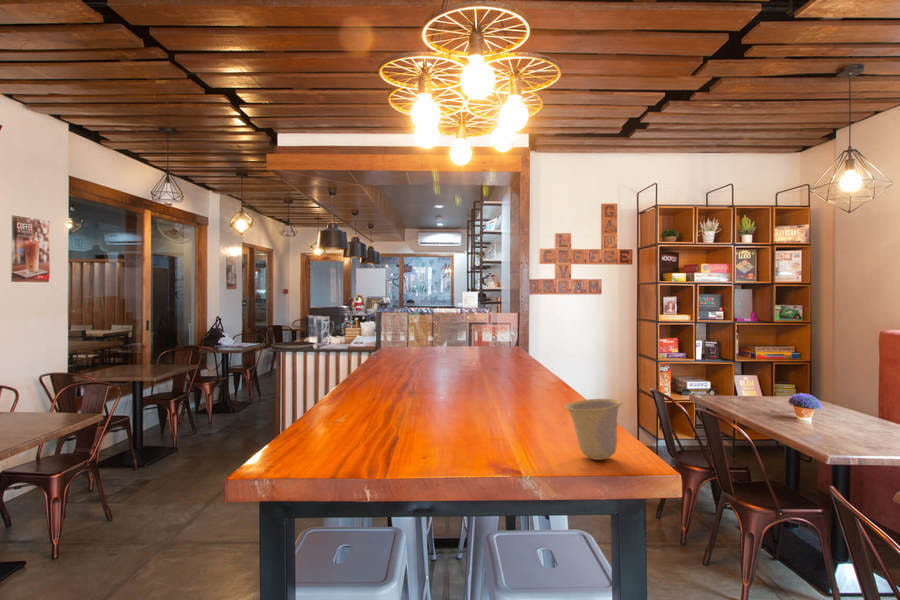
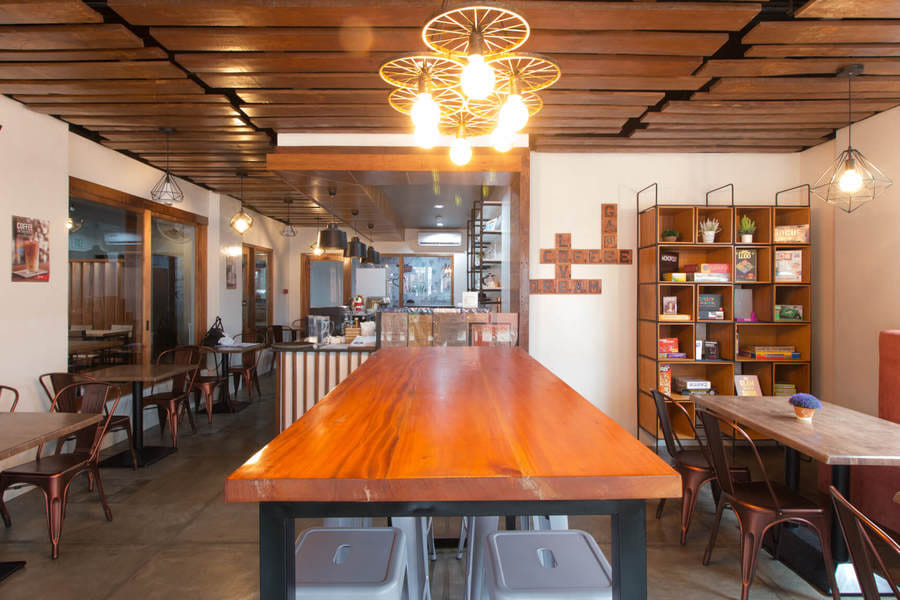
- cup (592, 428)
